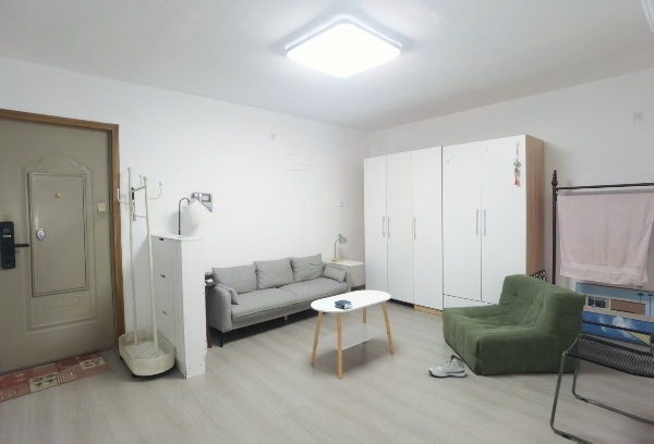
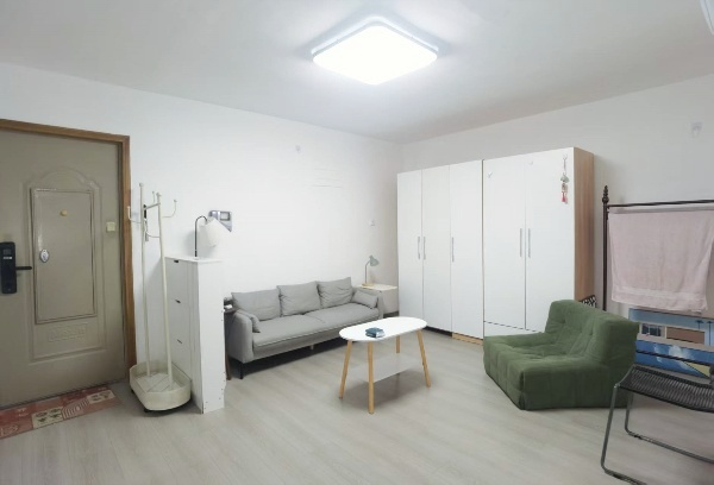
- sneaker (446, 363)
